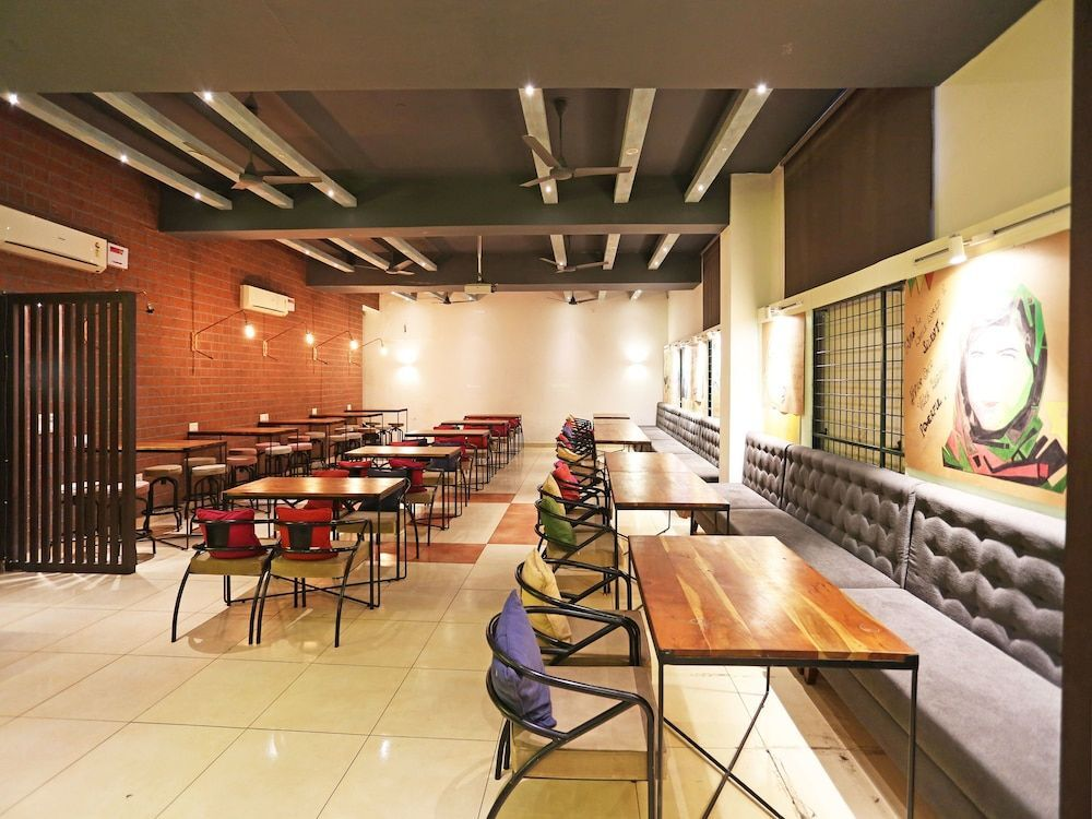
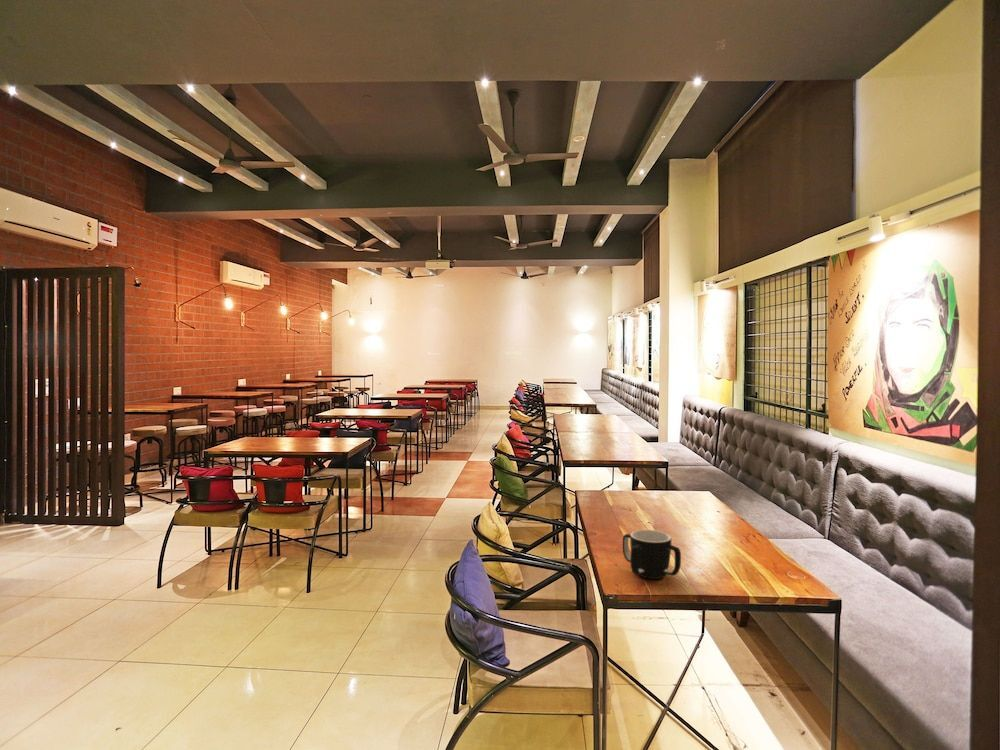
+ mug (650, 554)
